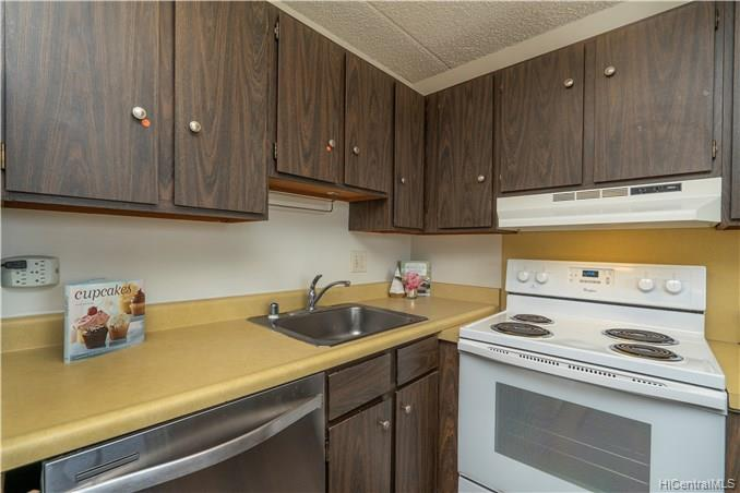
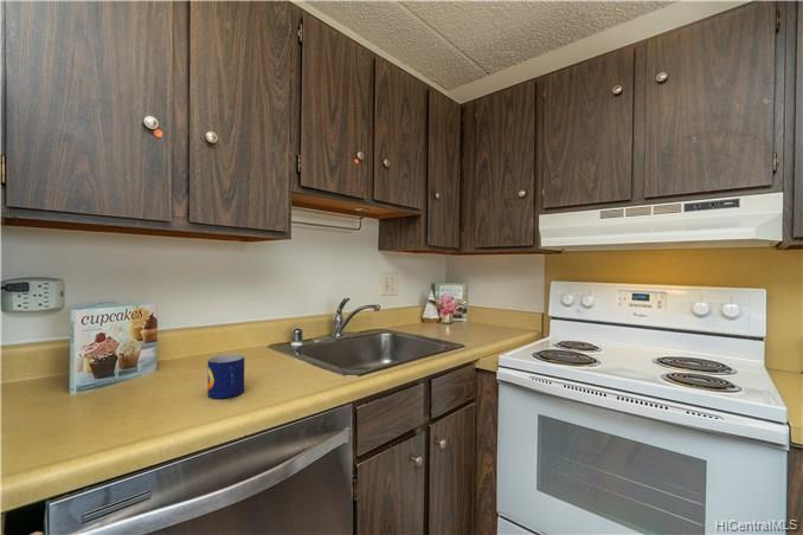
+ mug (227, 376)
